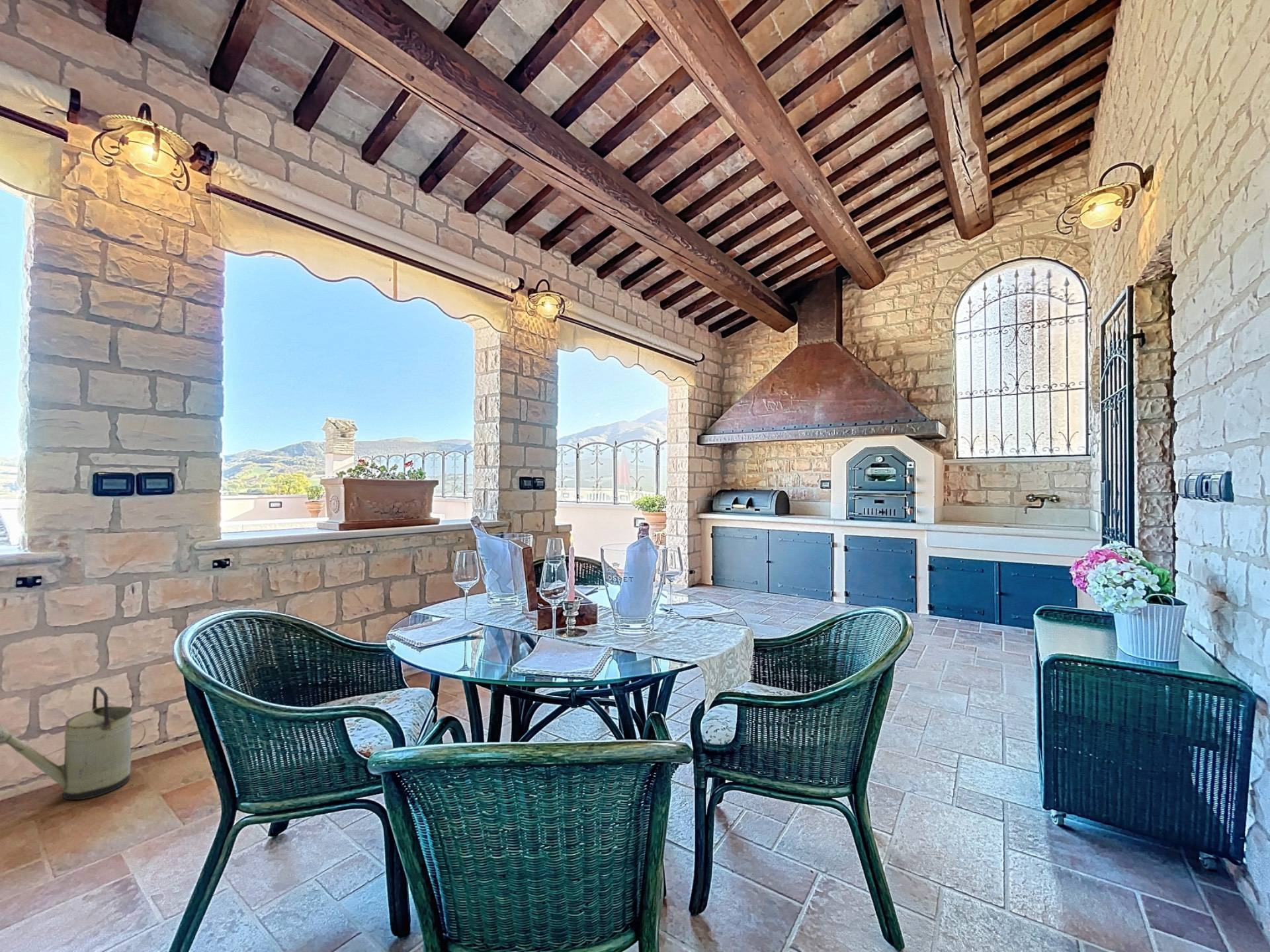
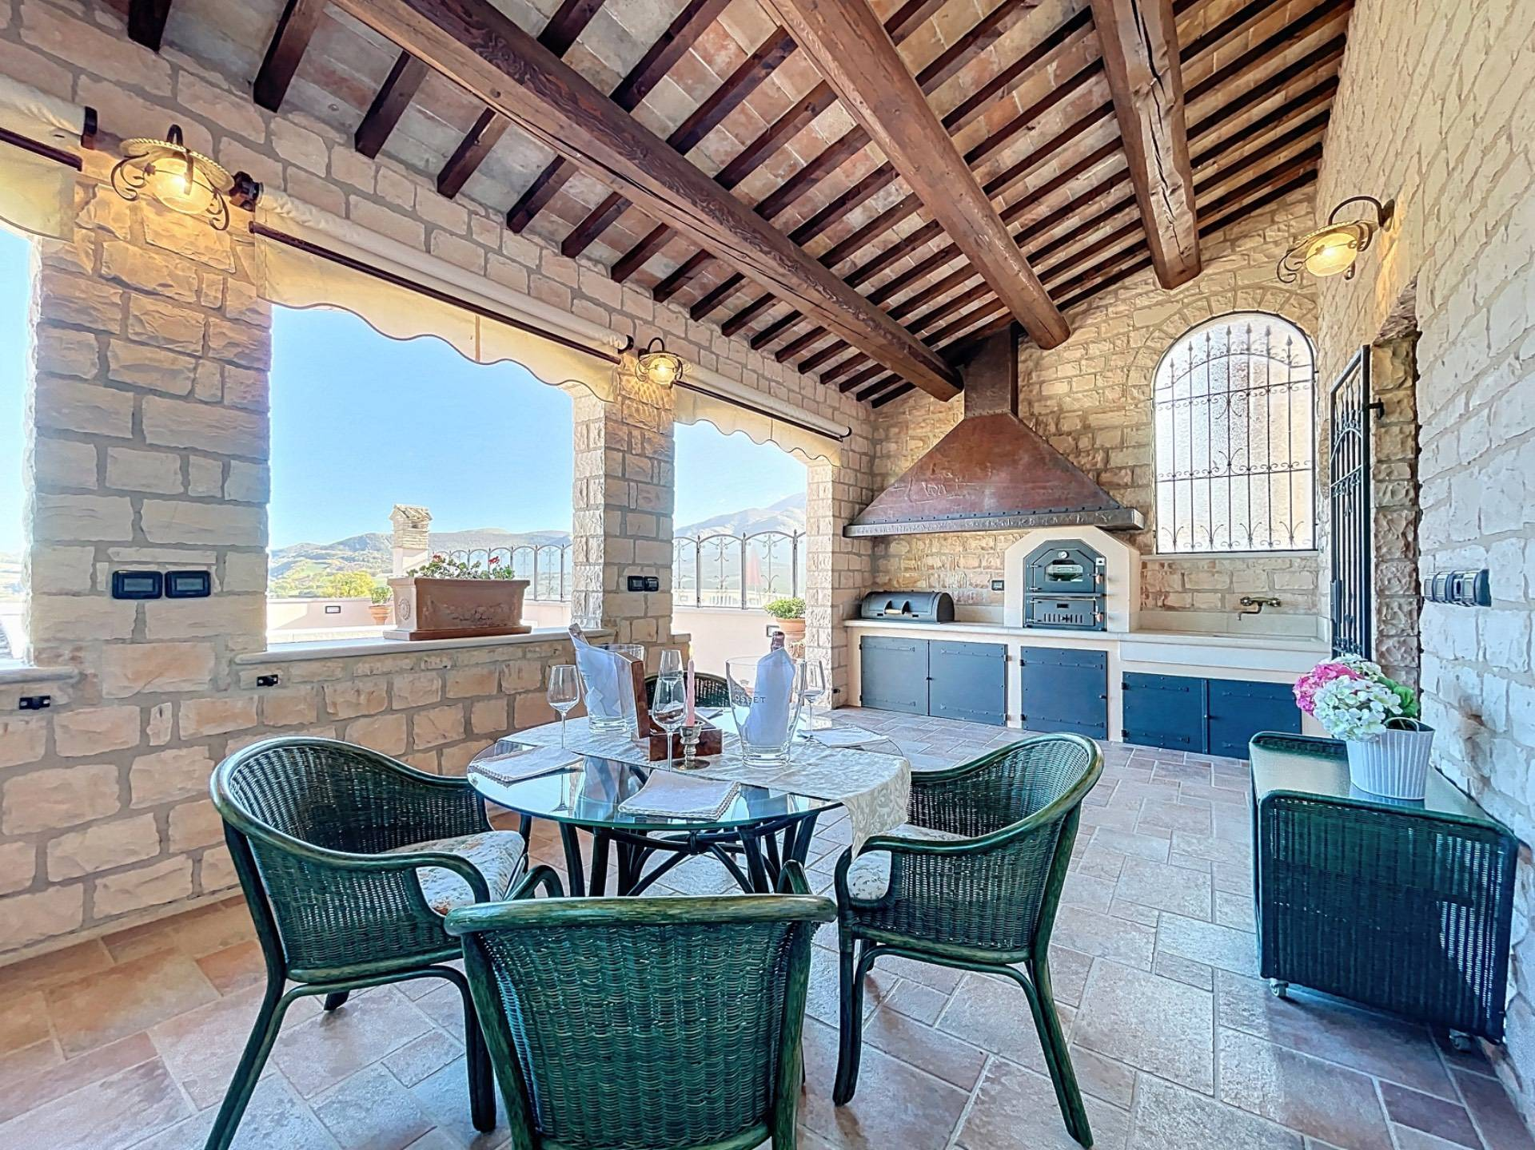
- watering can (67, 746)
